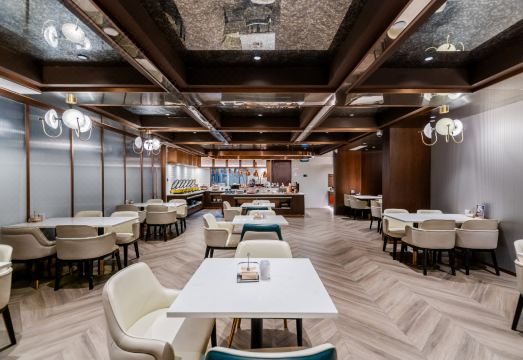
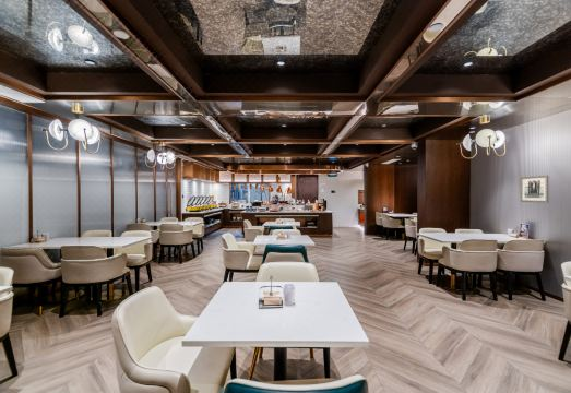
+ wall art (533, 189)
